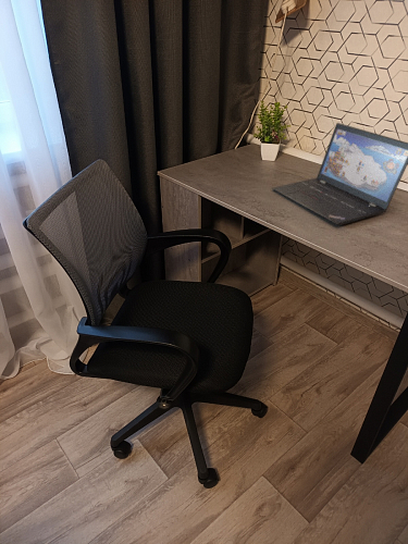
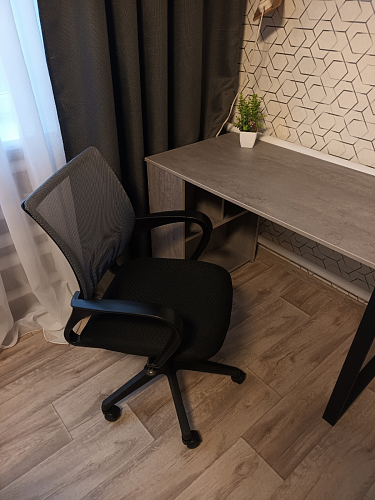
- laptop (336, 170)
